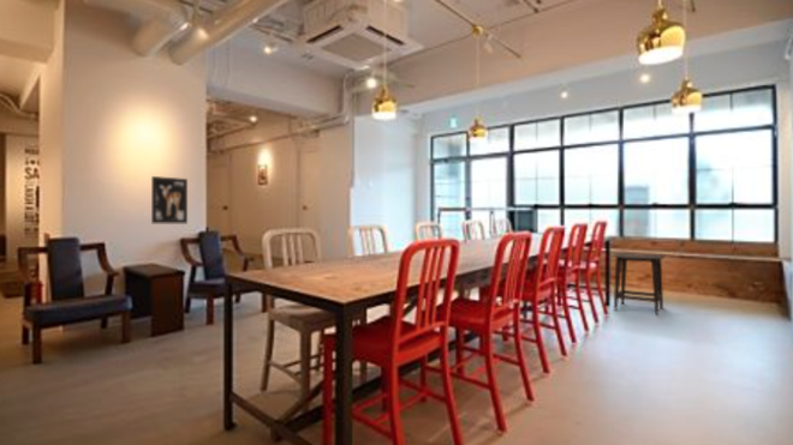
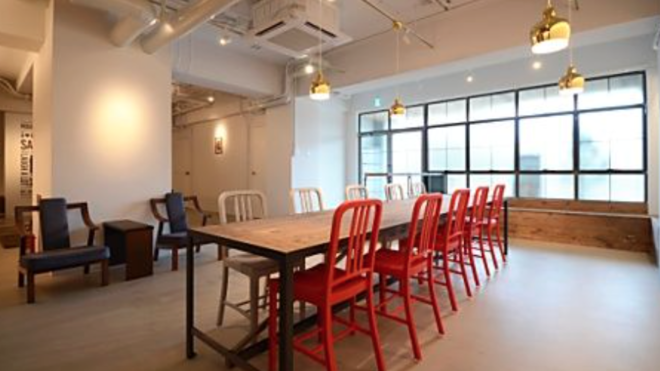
- side table (638, 291)
- wall art (169, 200)
